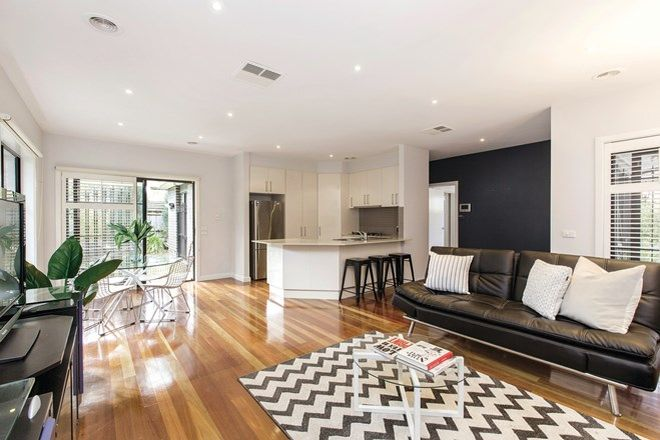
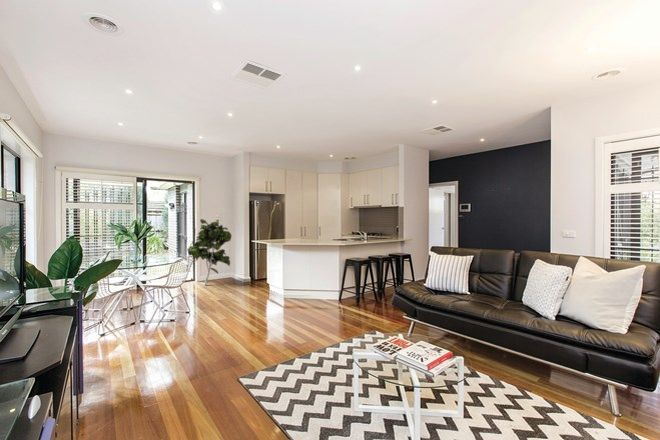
+ indoor plant (208, 251)
